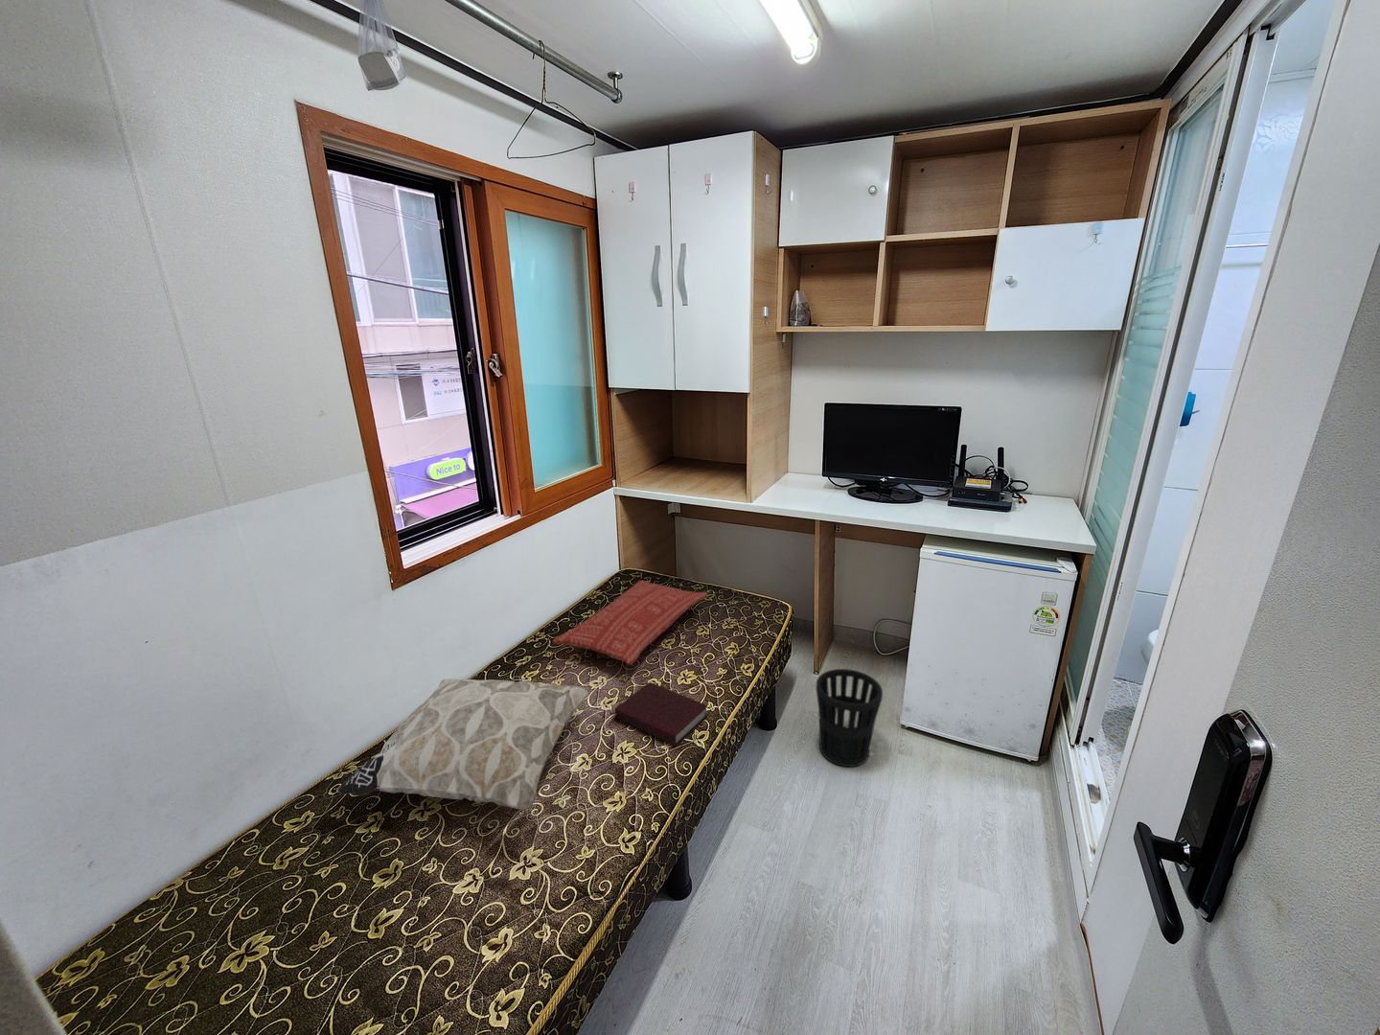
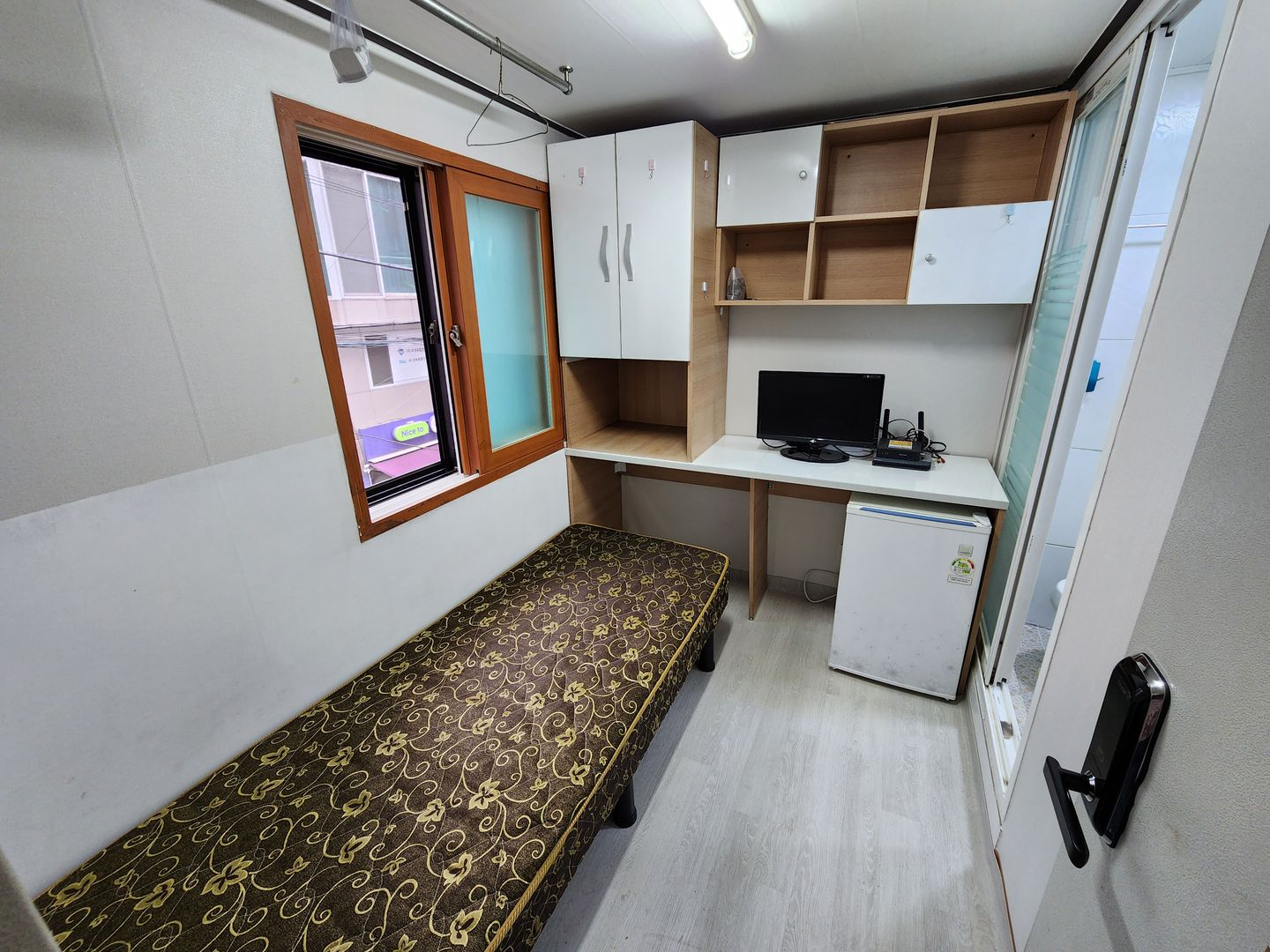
- pillow (636, 618)
- book (662, 712)
- decorative pillow (478, 734)
- wastebasket (843, 718)
